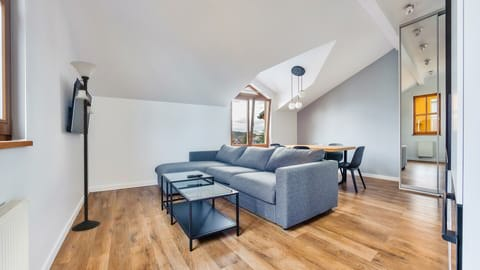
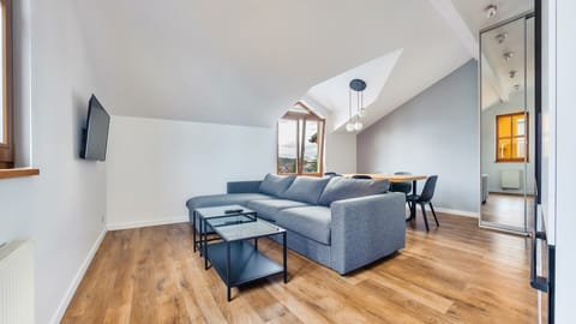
- floor lamp (85, 145)
